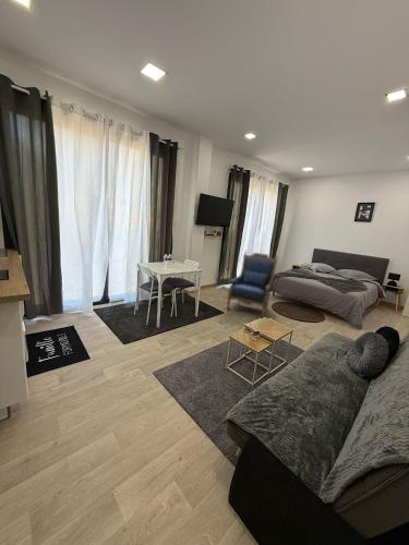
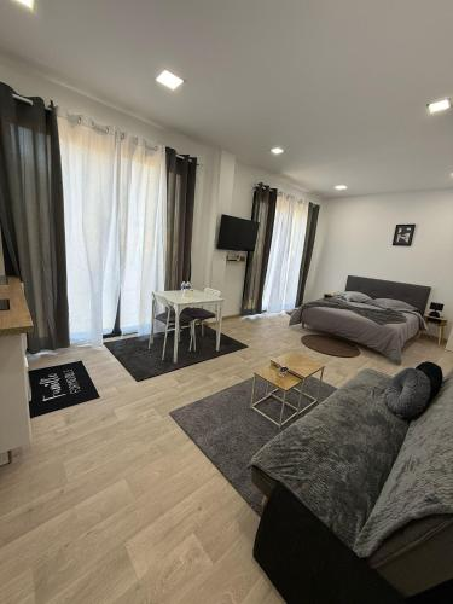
- armchair (252, 281)
